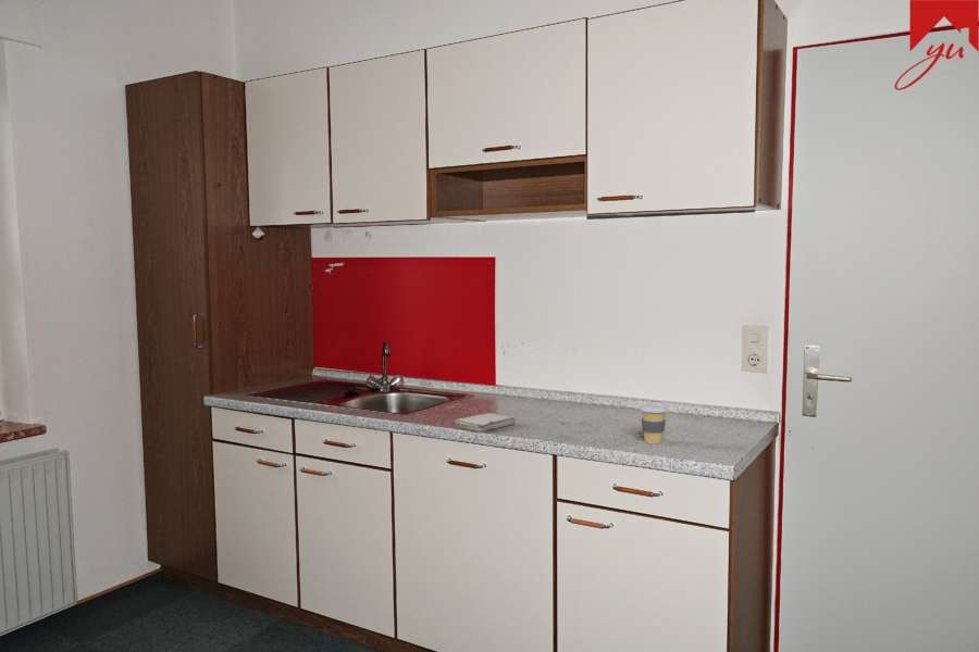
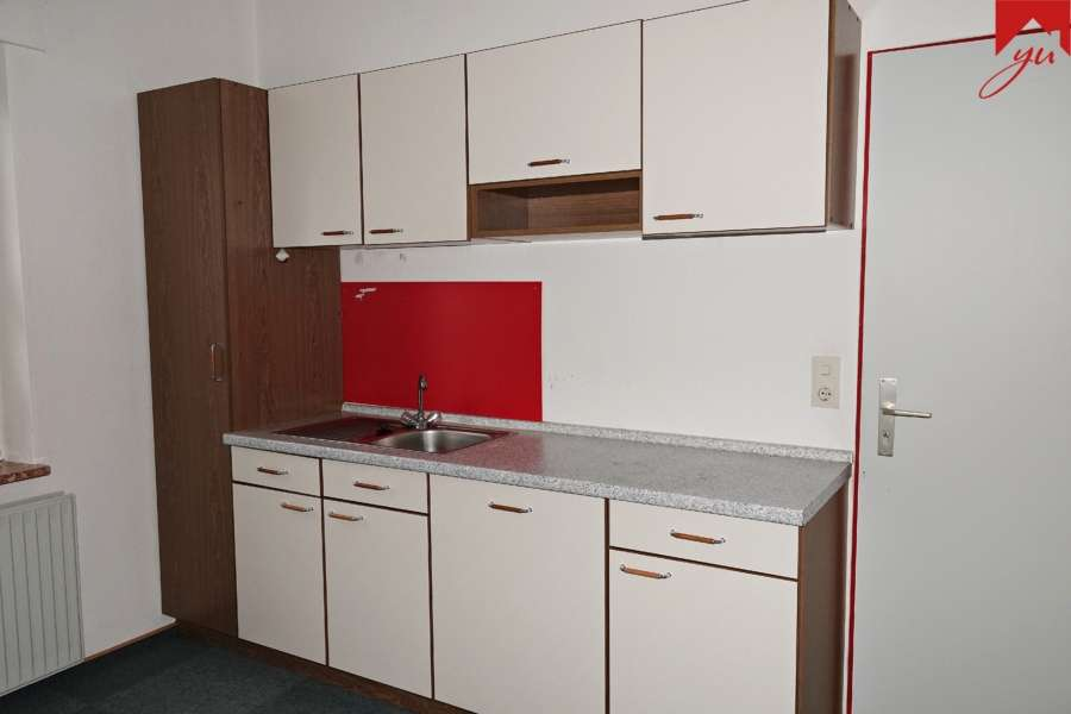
- coffee cup (653, 424)
- washcloth (484, 421)
